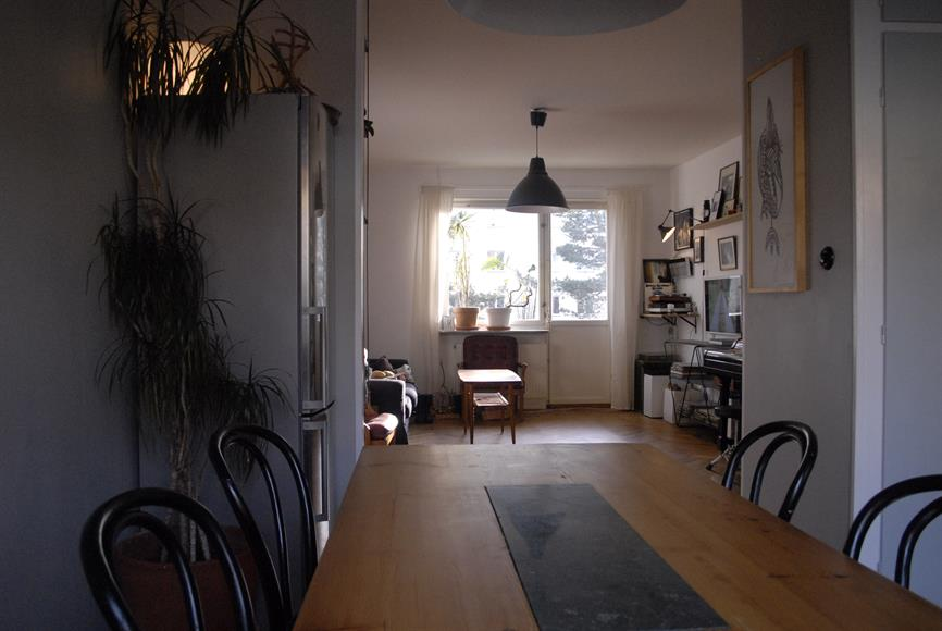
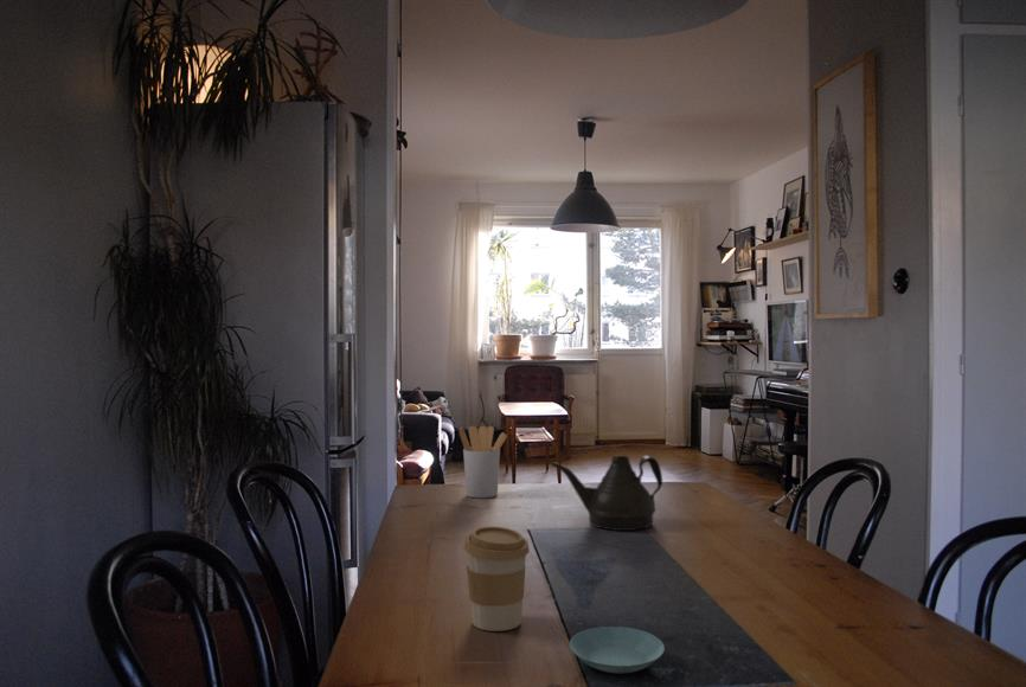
+ teapot (607, 489)
+ coffee cup (496, 576)
+ utensil holder (481, 458)
+ saucer (616, 653)
